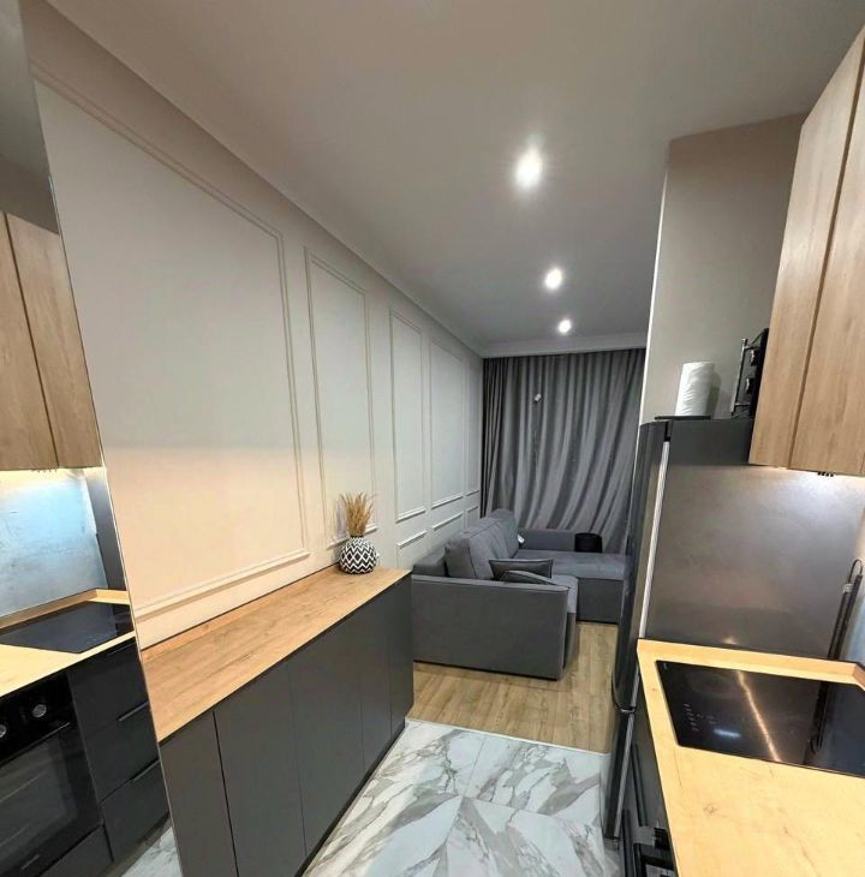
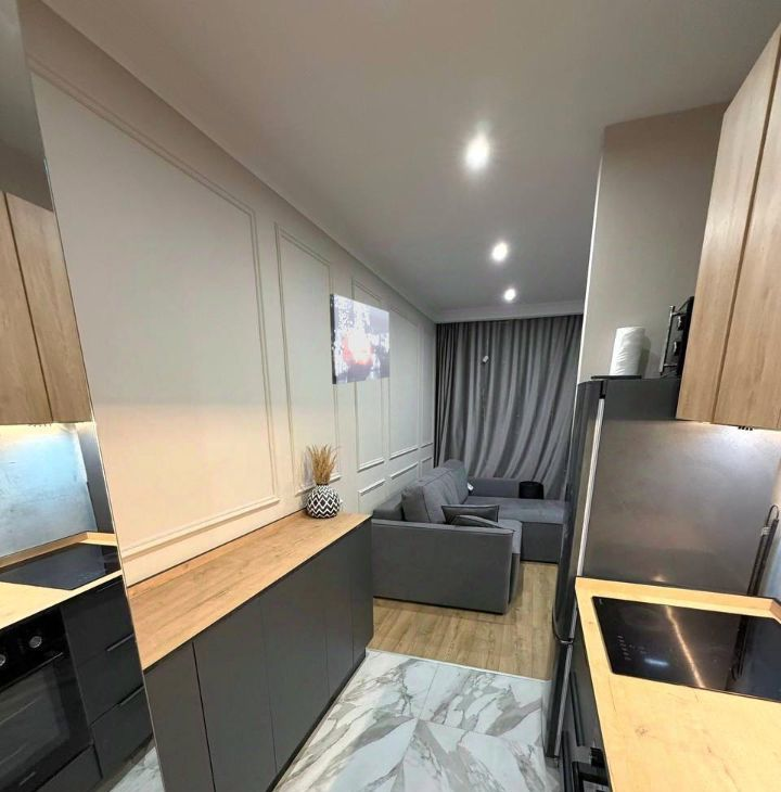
+ wall art (364, 343)
